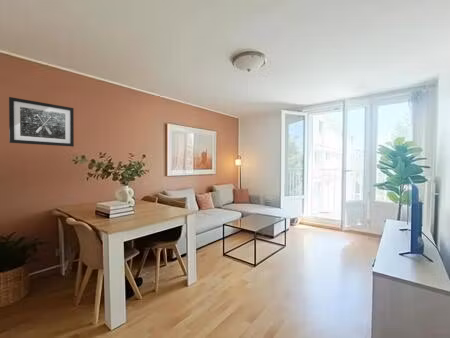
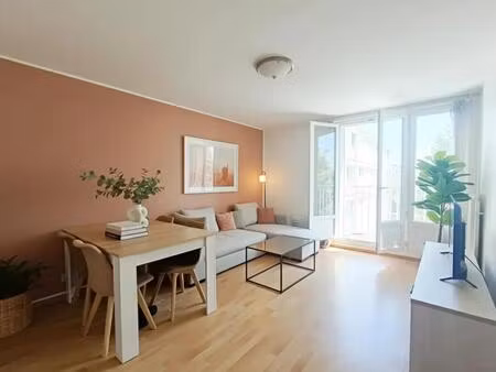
- wall art (44, 124)
